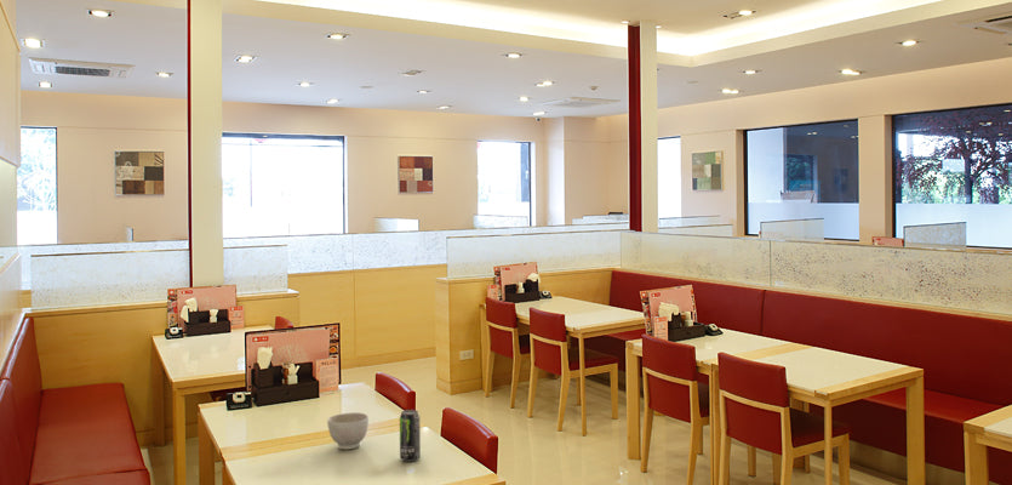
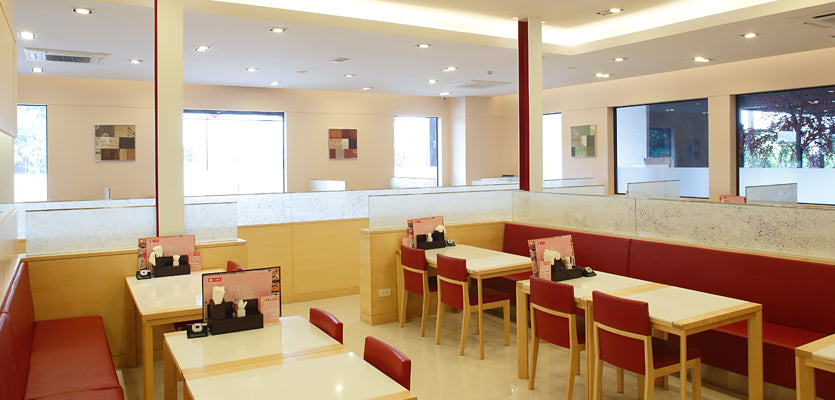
- bowl (348, 432)
- beverage can (410, 435)
